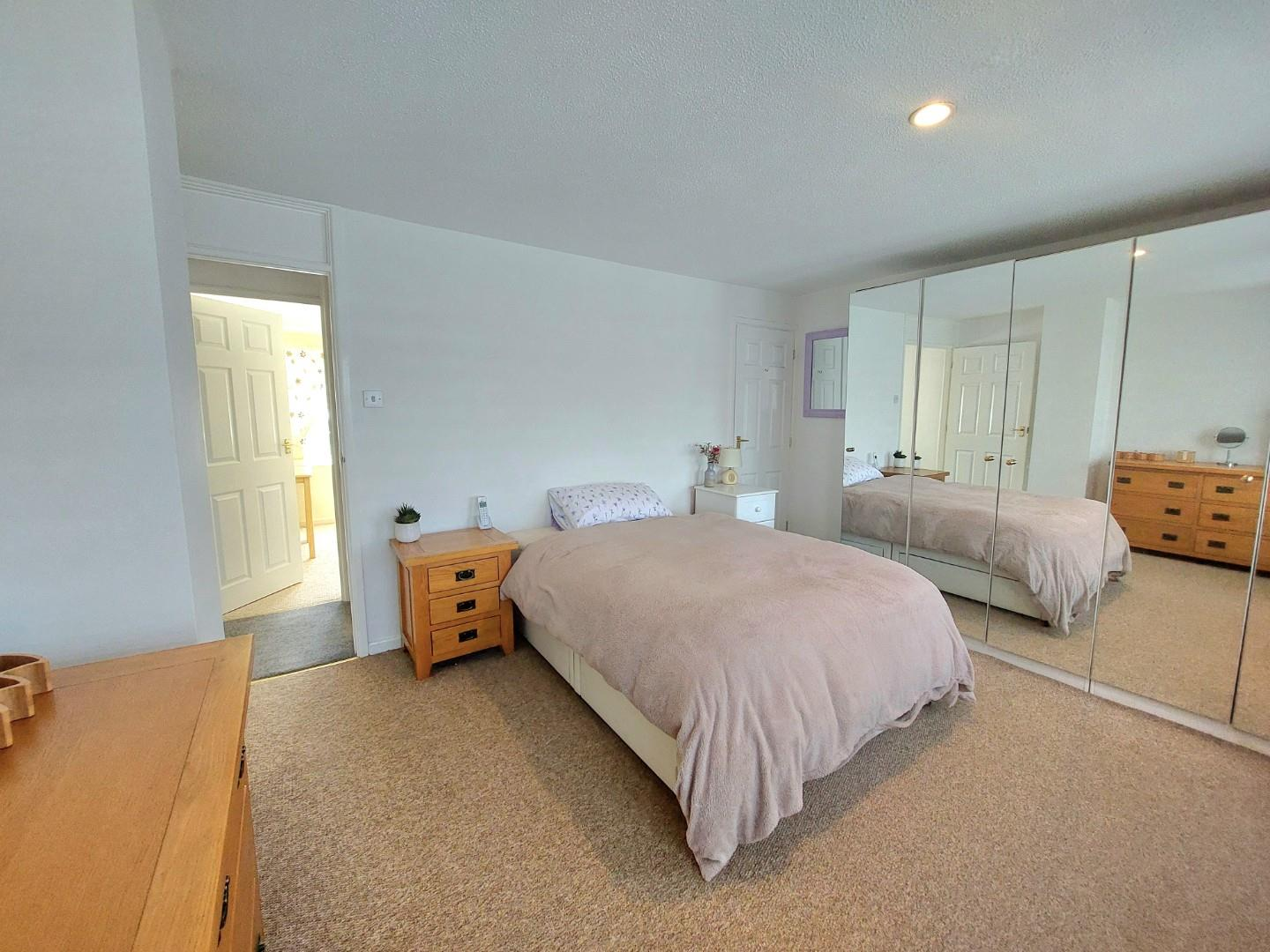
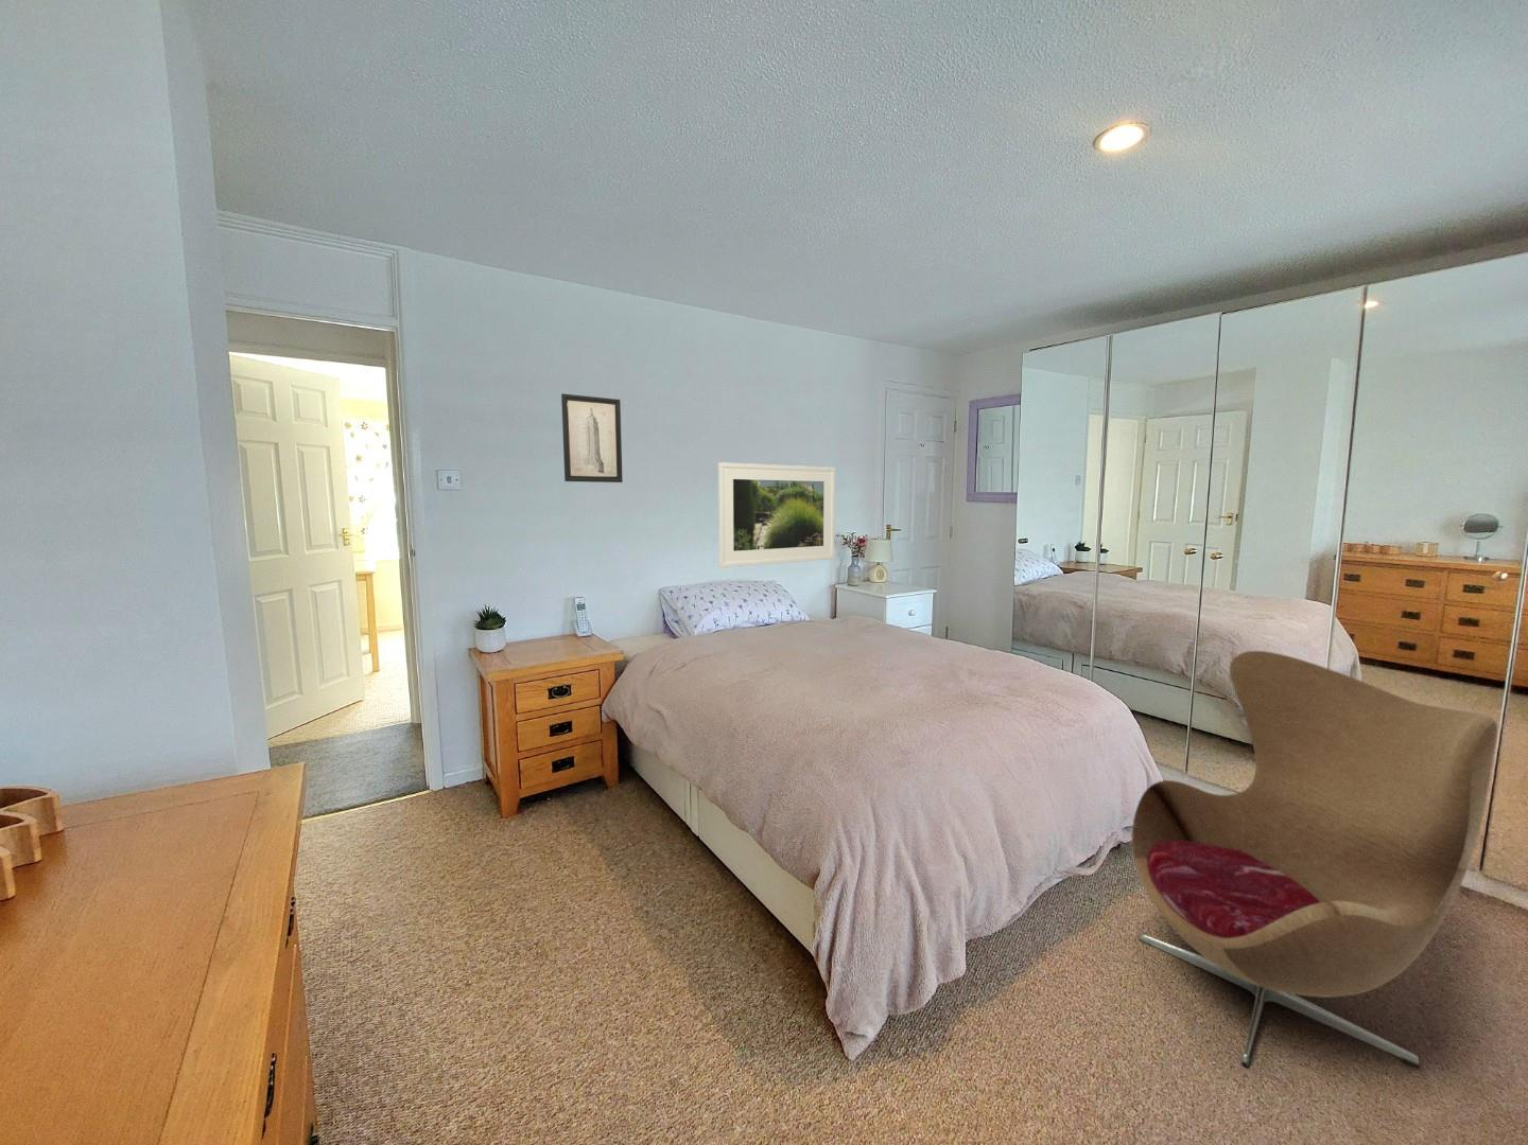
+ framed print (780, 515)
+ wall art (592, 439)
+ armchair (1290, 842)
